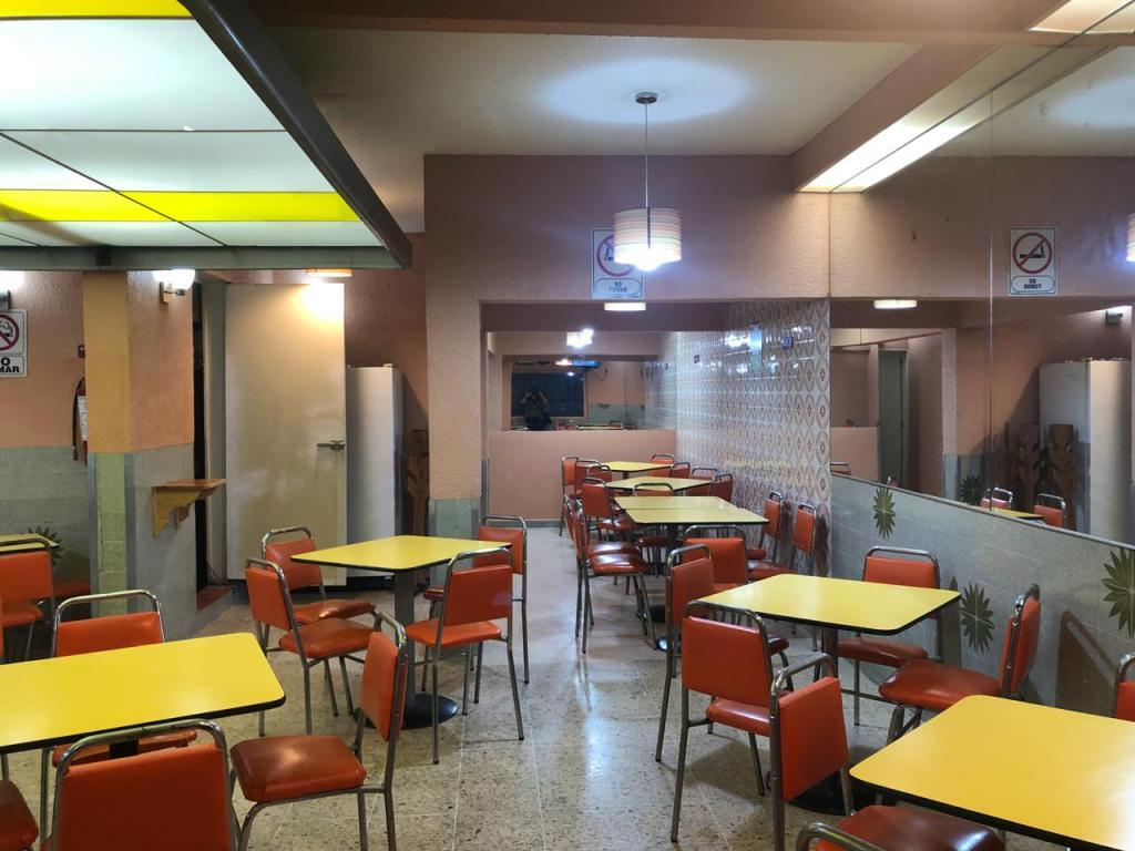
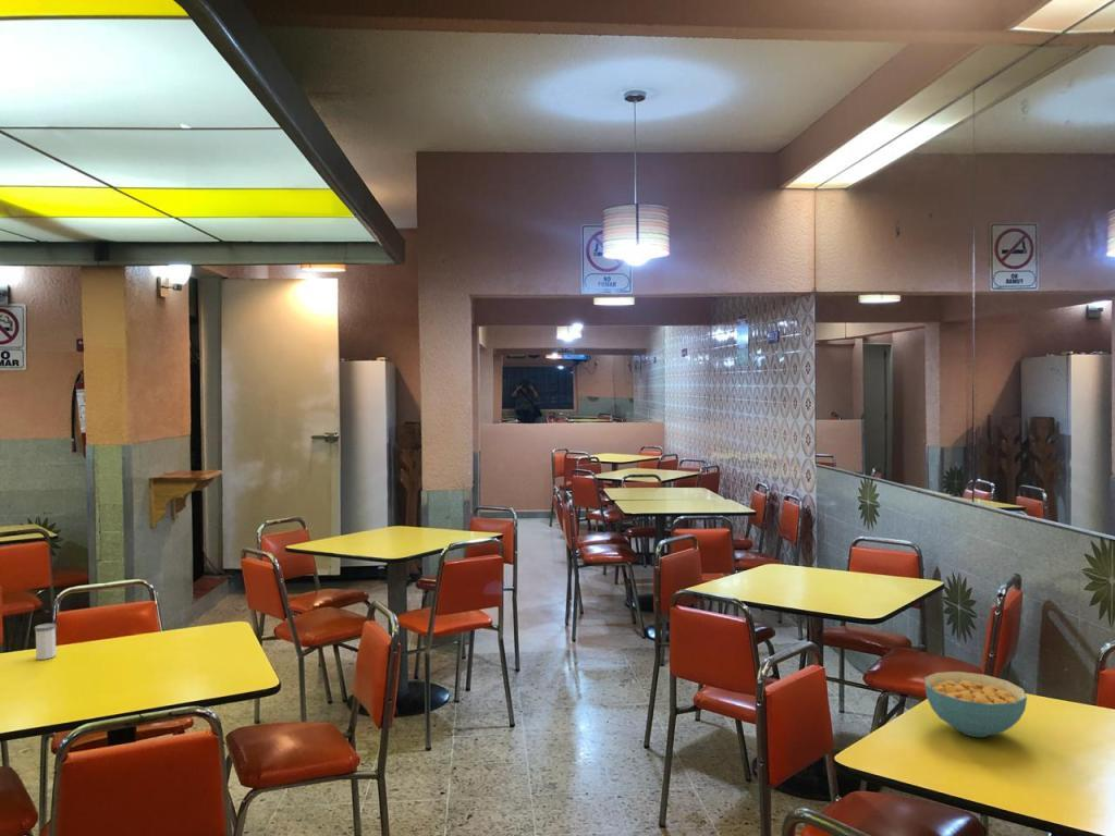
+ salt shaker (46, 641)
+ cereal bowl (973, 709)
